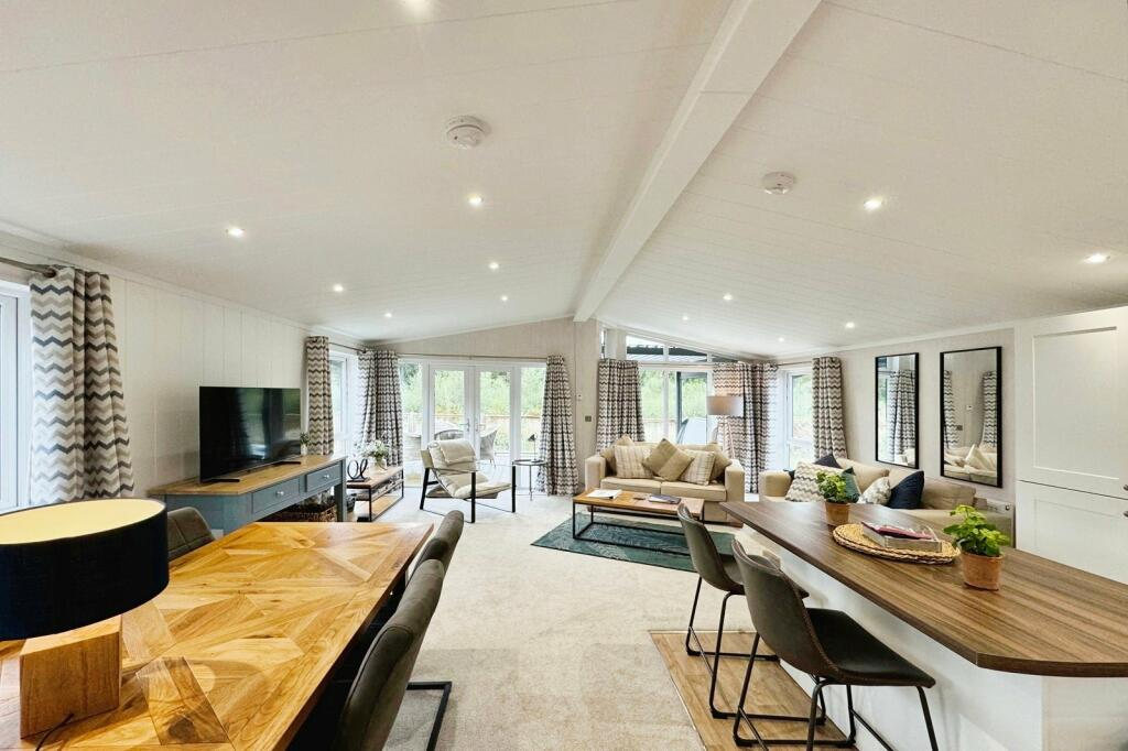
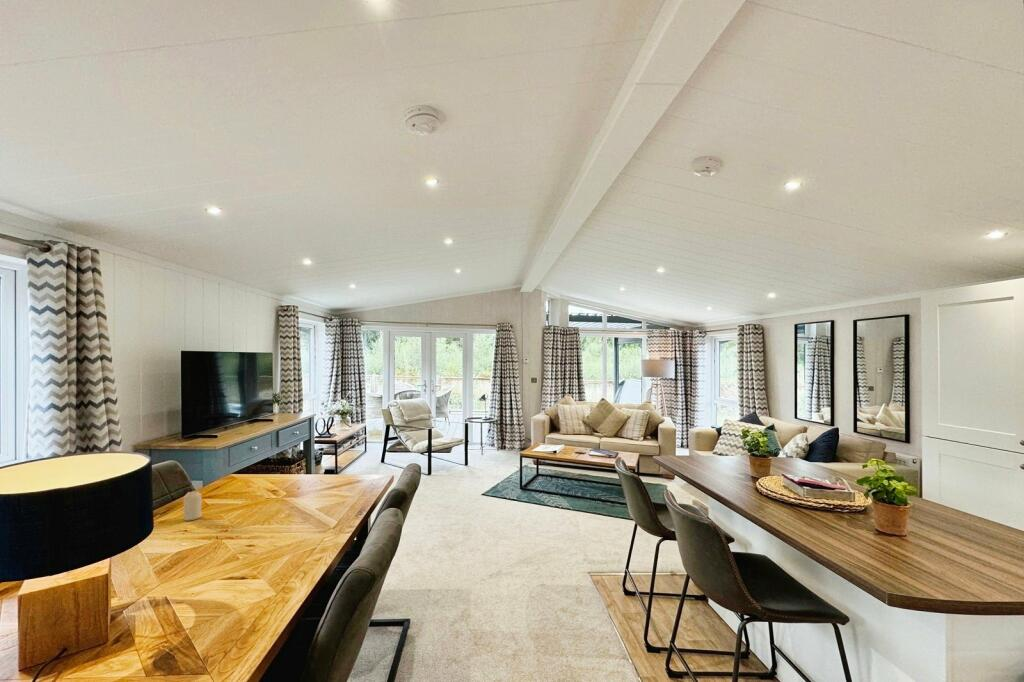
+ candle (192, 504)
